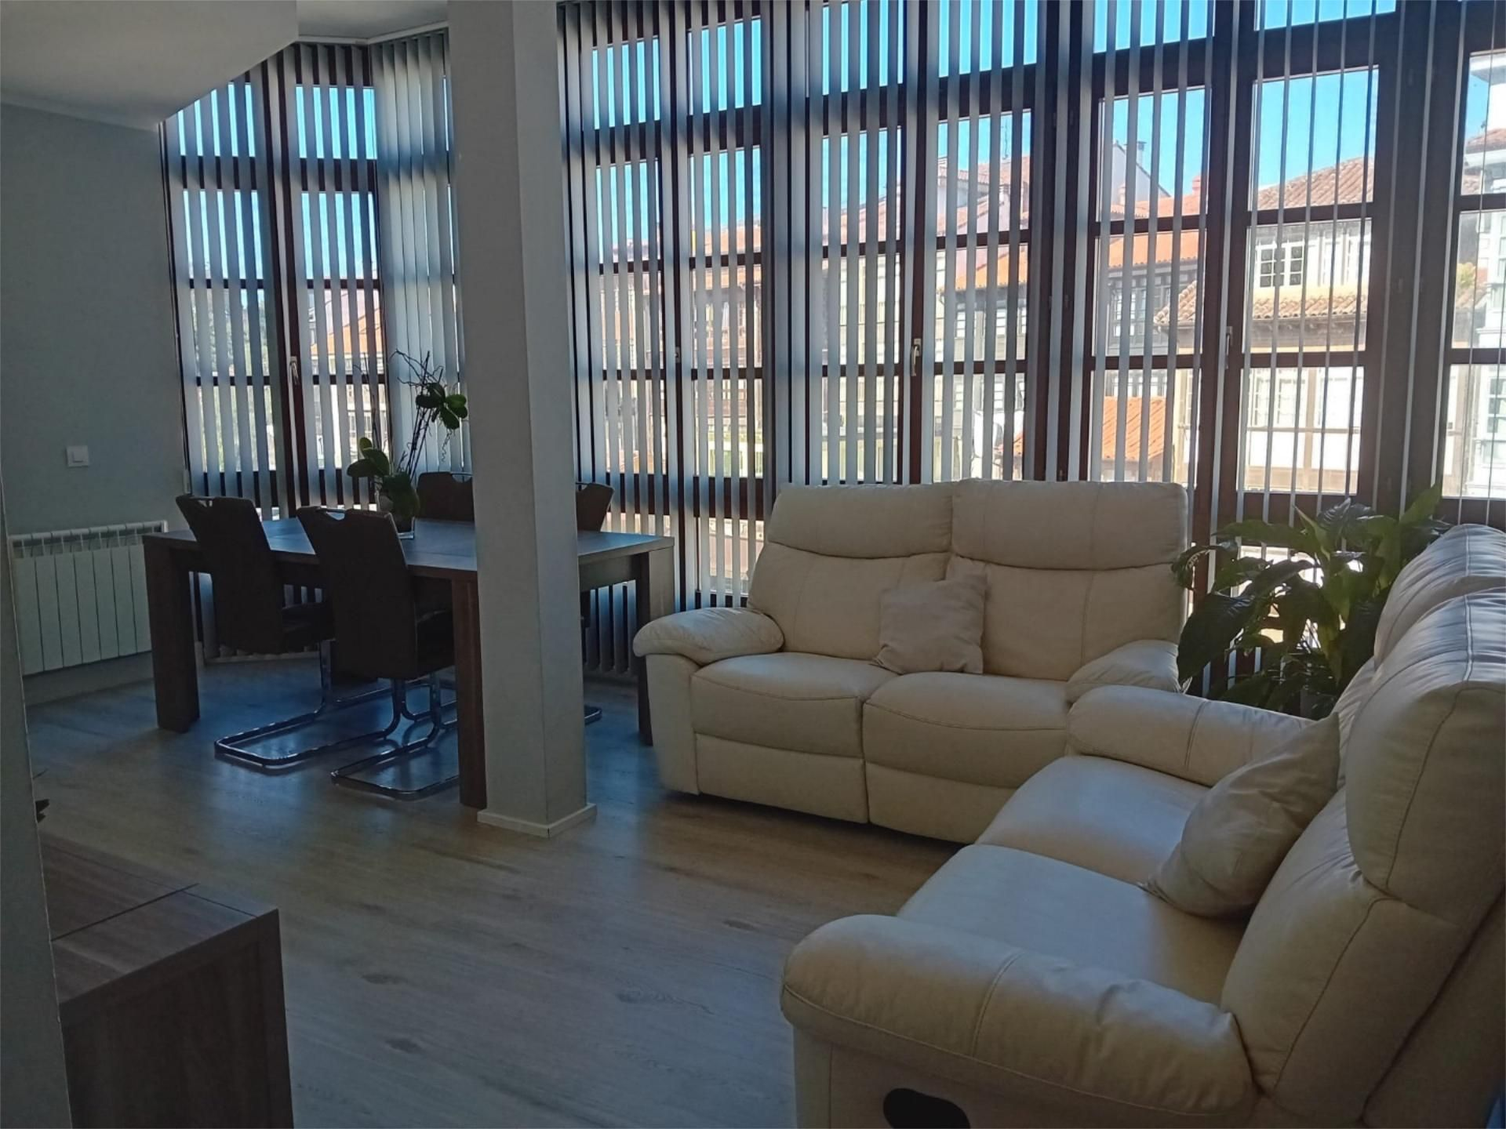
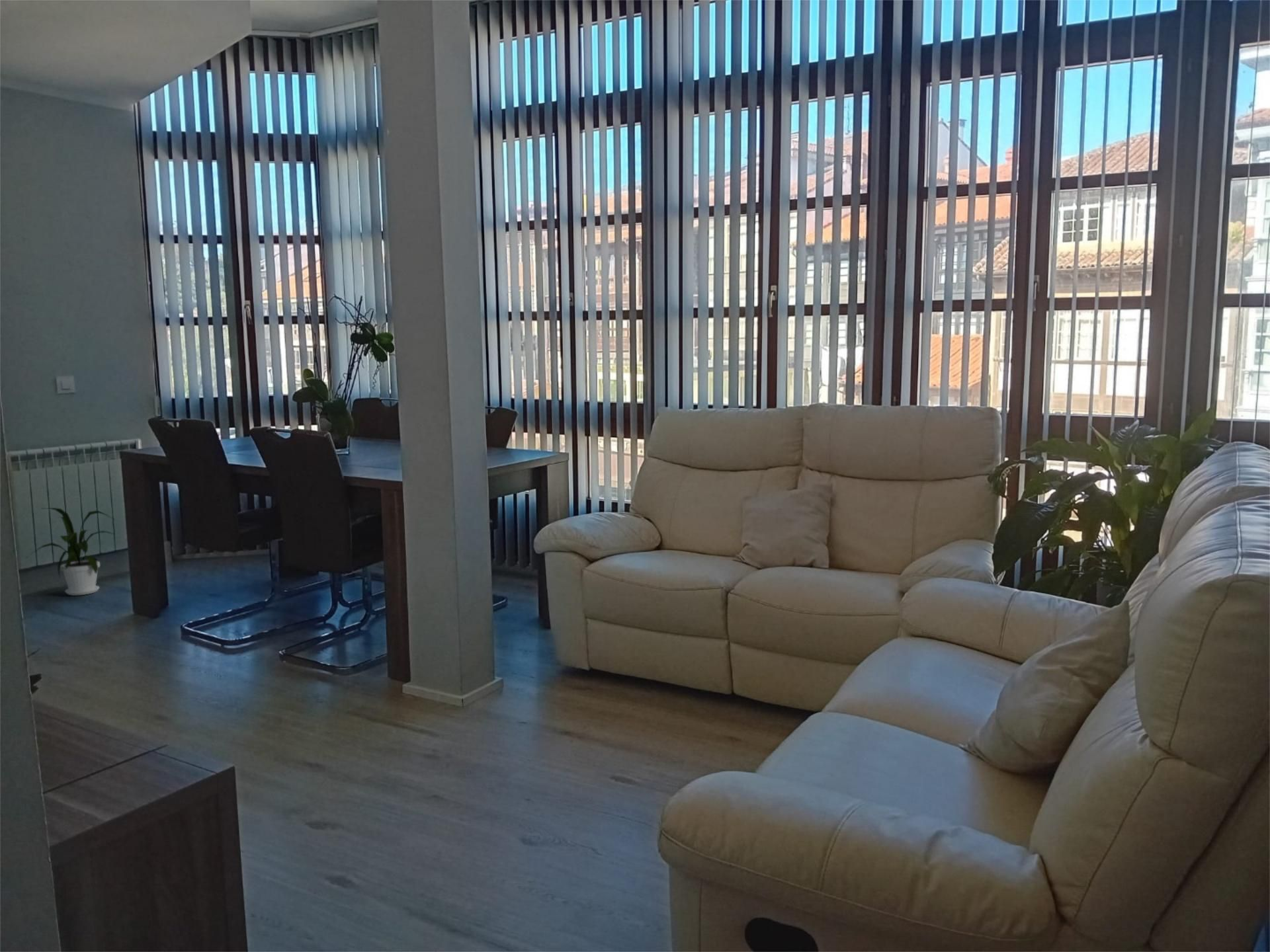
+ house plant (77, 549)
